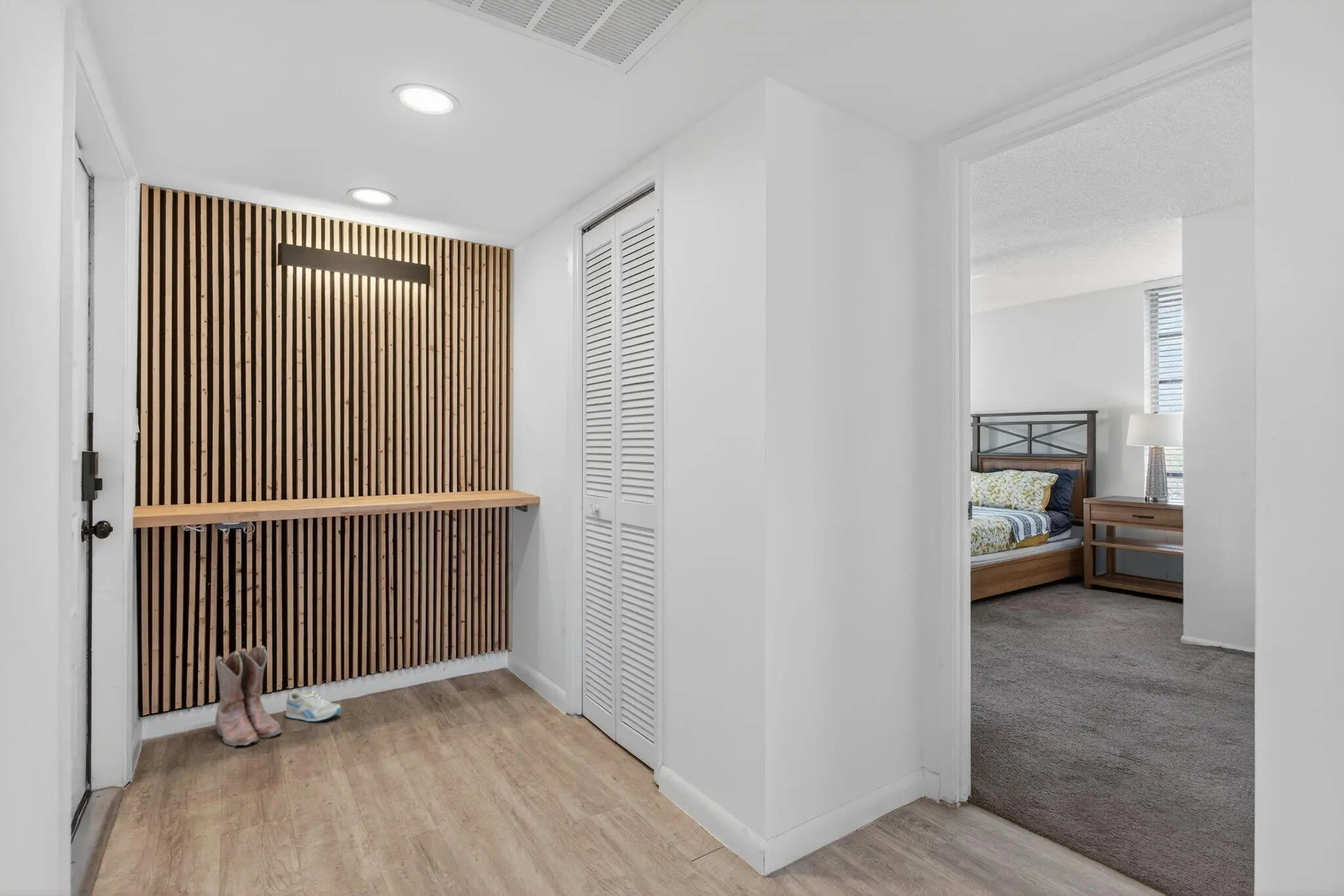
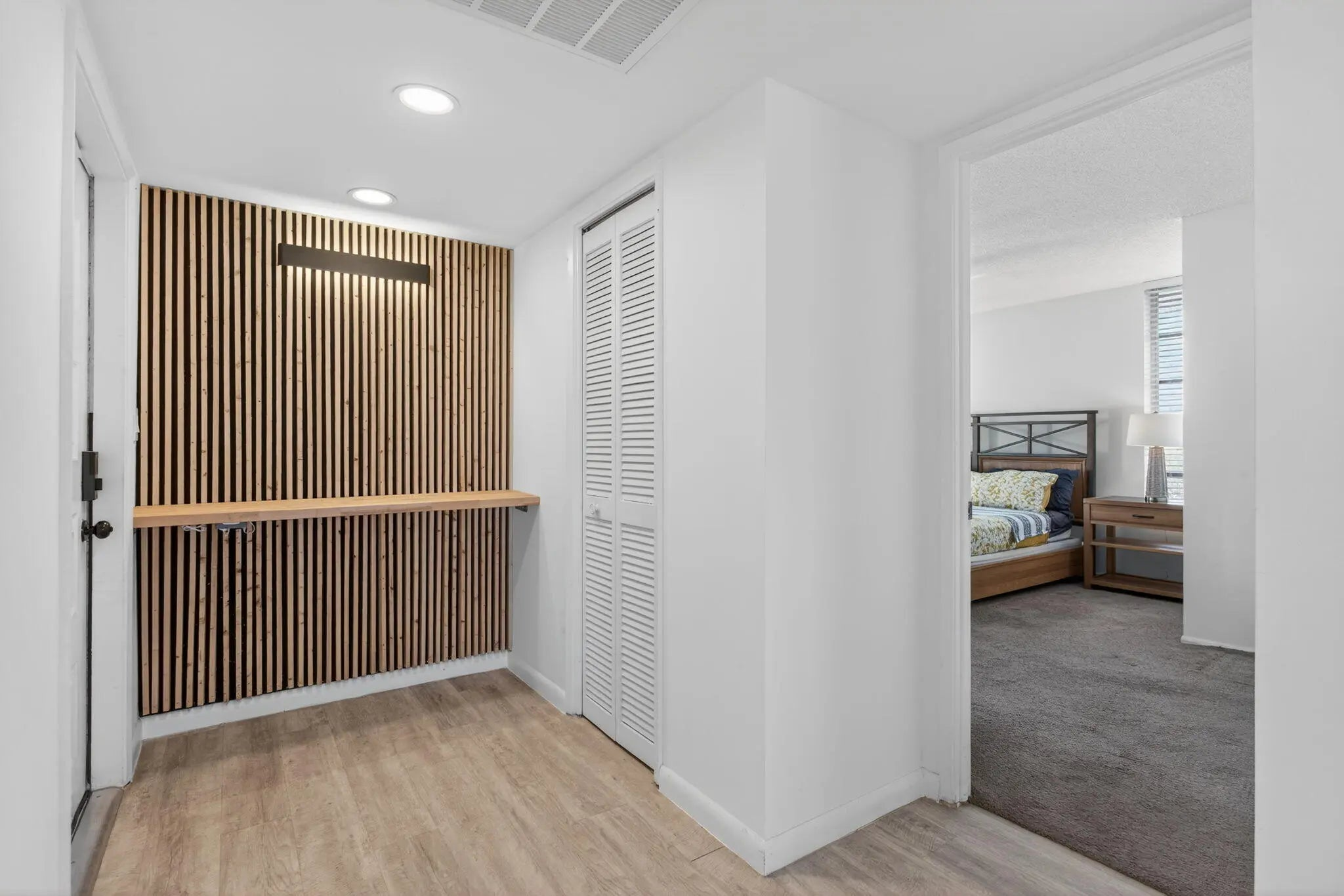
- boots (248, 692)
- sneaker (313, 704)
